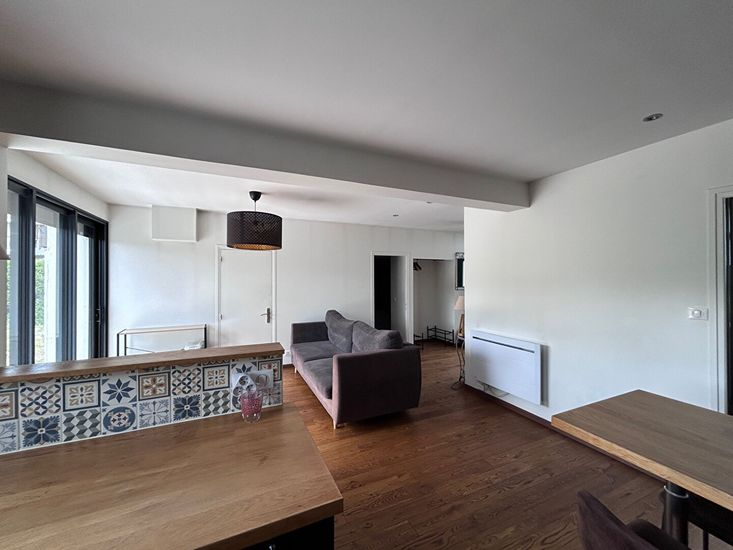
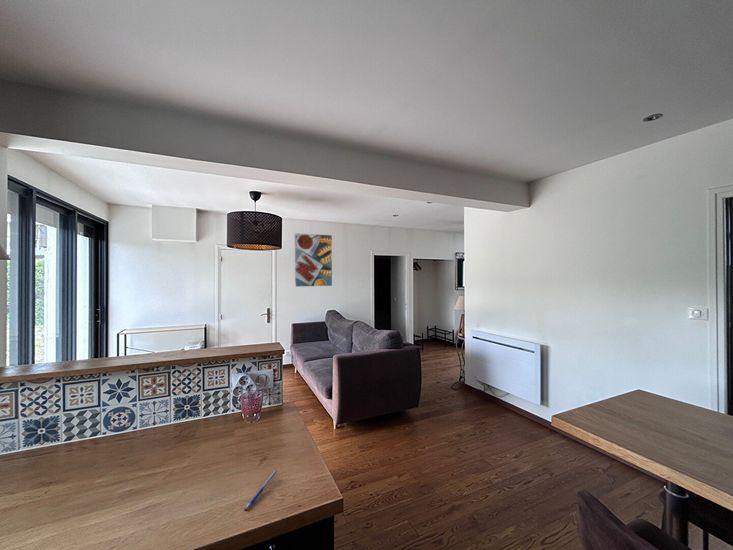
+ pen (262, 488)
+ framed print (313, 260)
